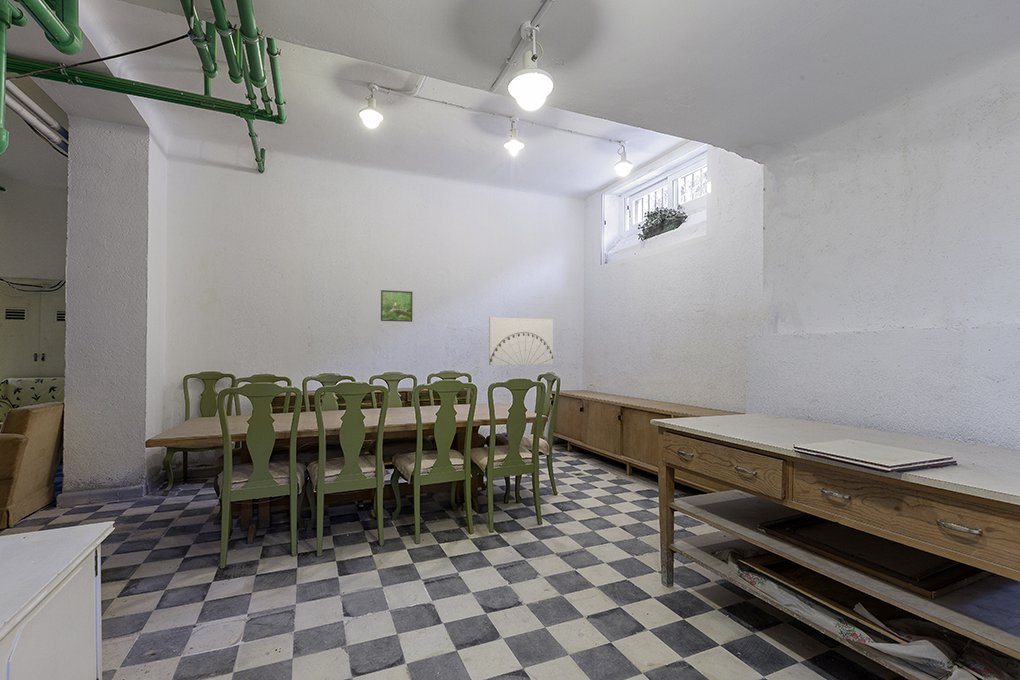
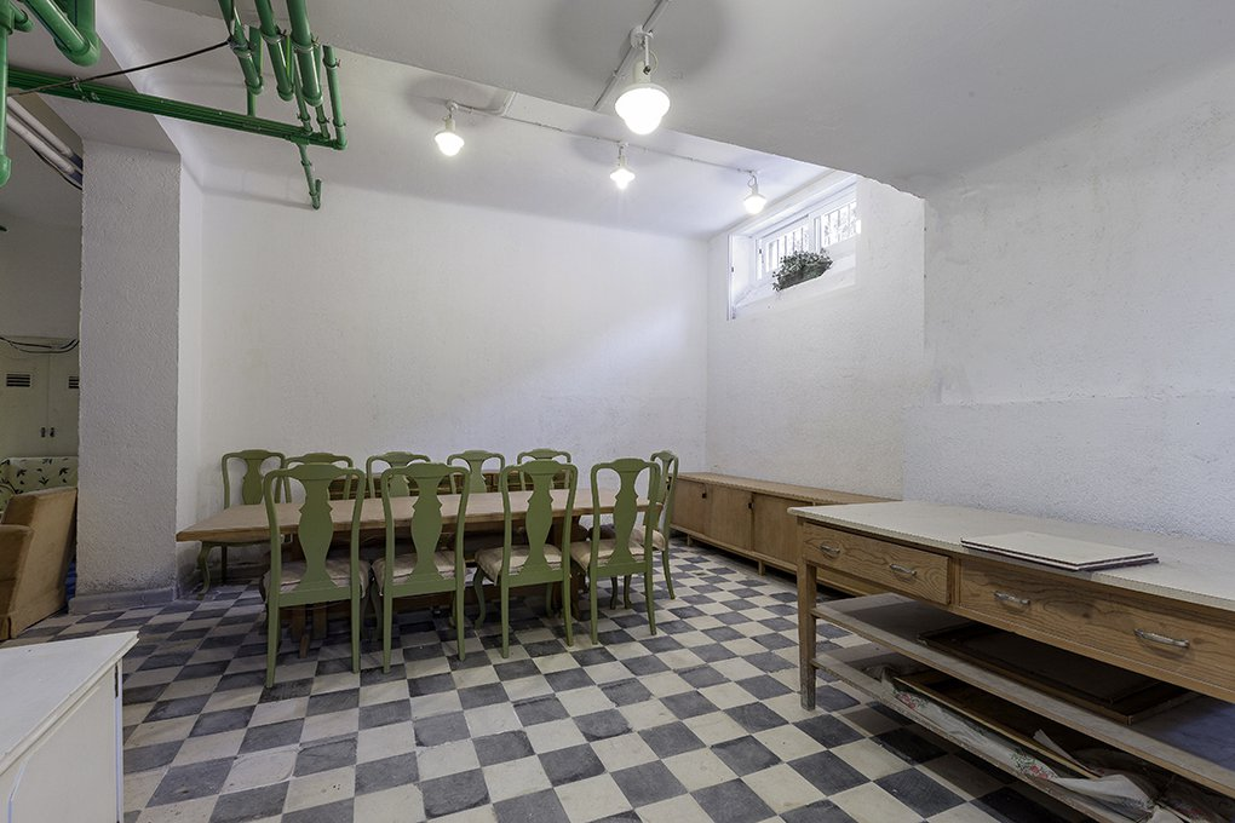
- wall art (522, 341)
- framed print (396, 306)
